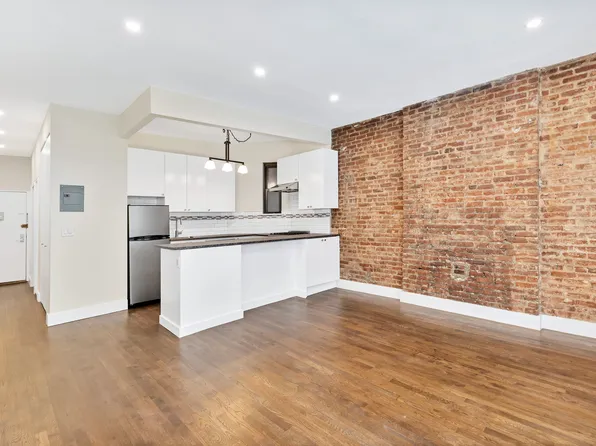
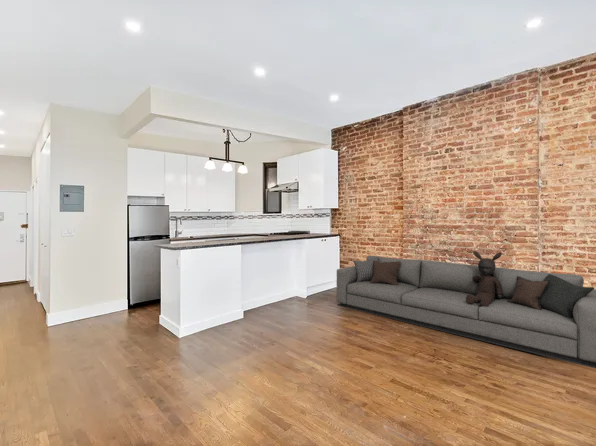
+ sofa (446, 285)
